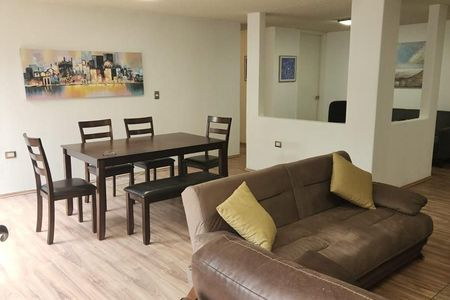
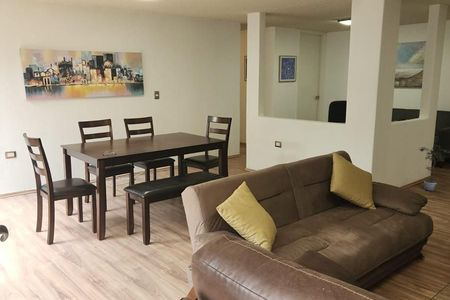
+ potted plant (432, 167)
